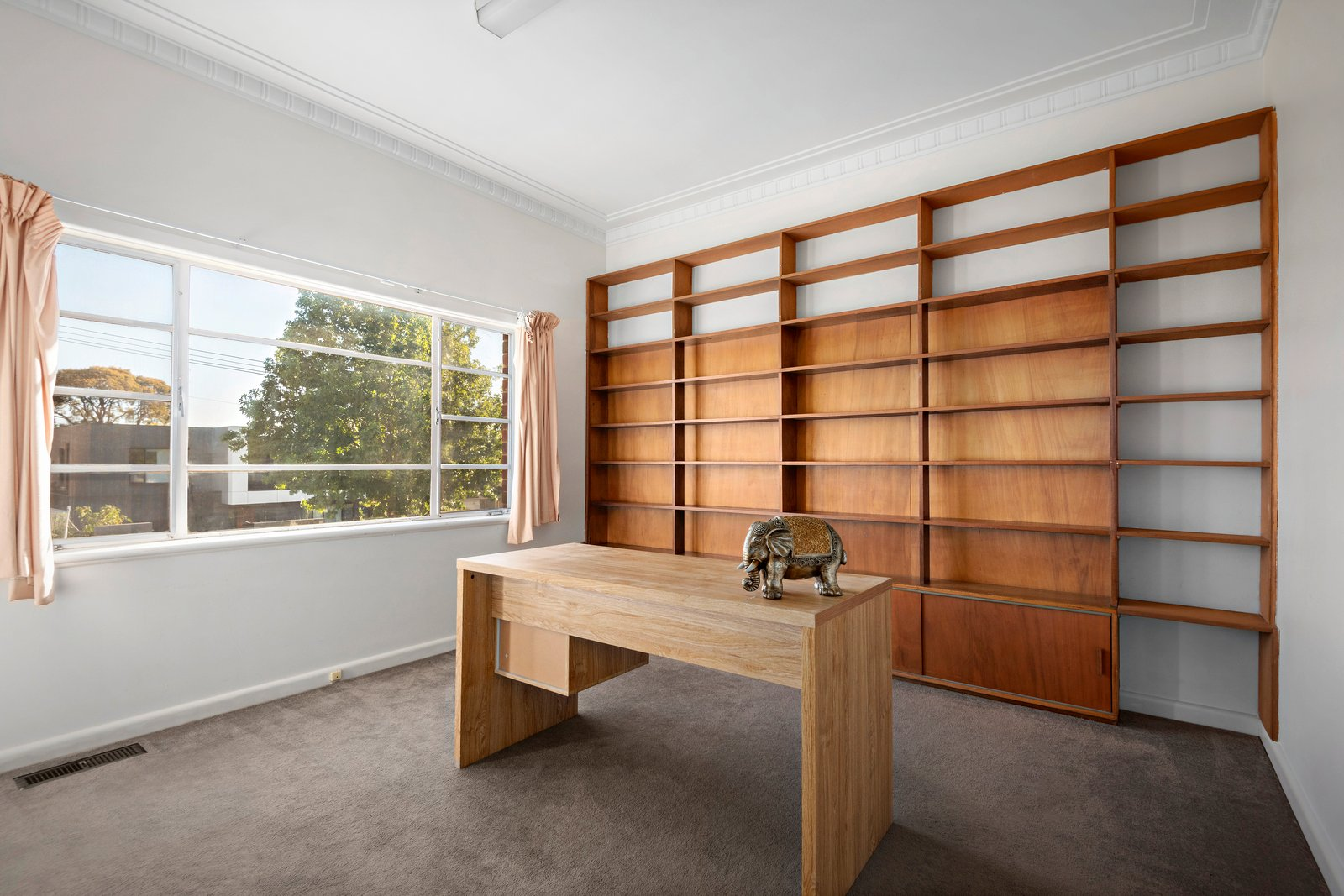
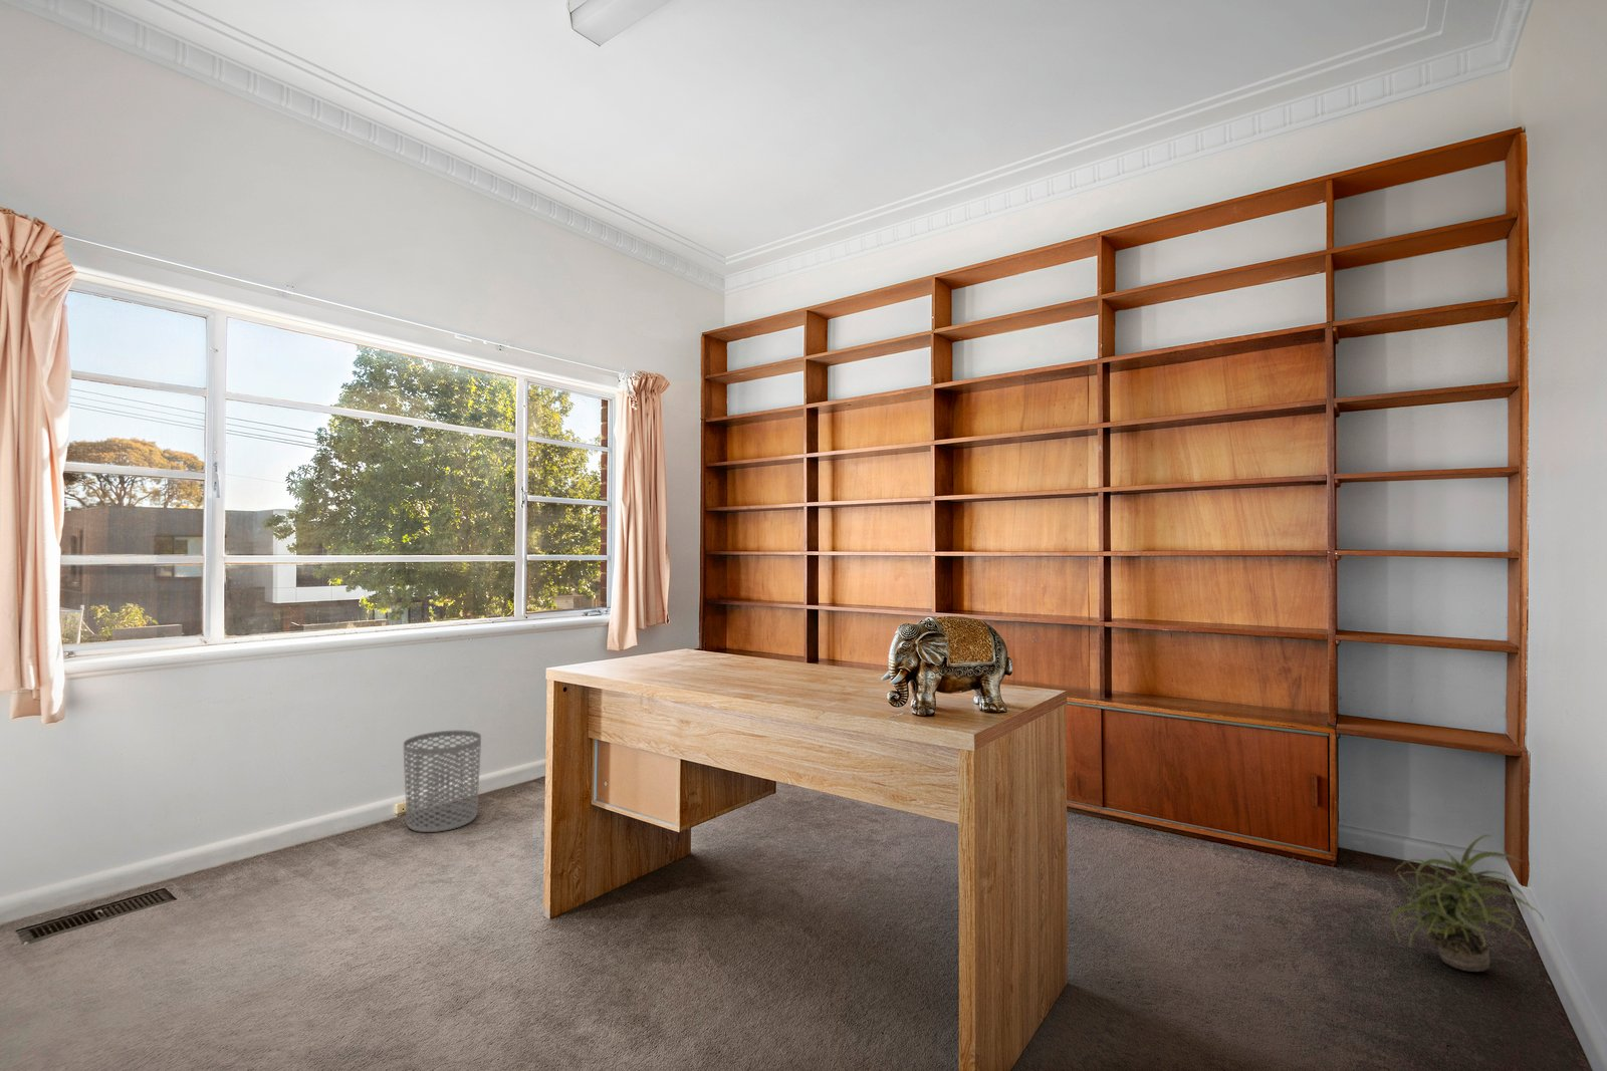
+ potted plant (1465, 905)
+ waste bin (442, 779)
